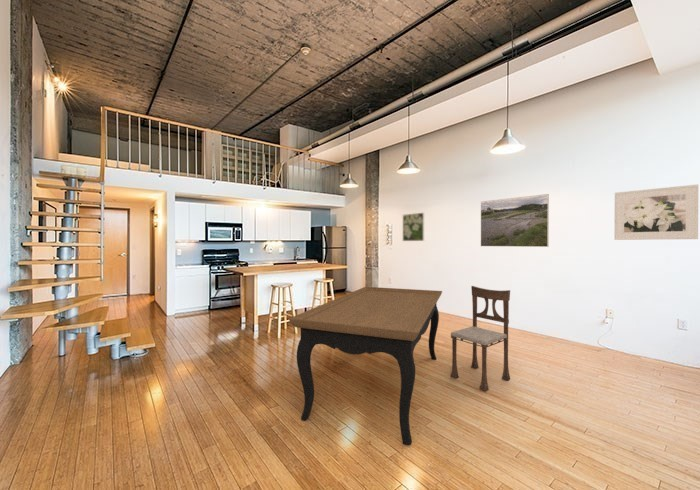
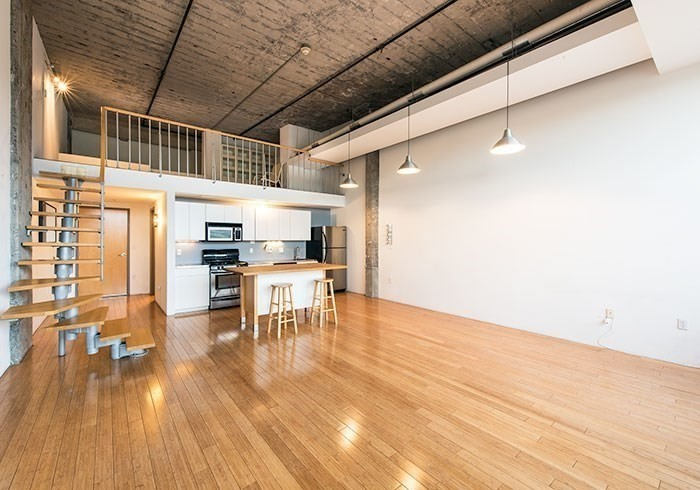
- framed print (413, 227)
- dining table (382, 342)
- dining chair (479, 333)
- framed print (653, 214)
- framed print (511, 222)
